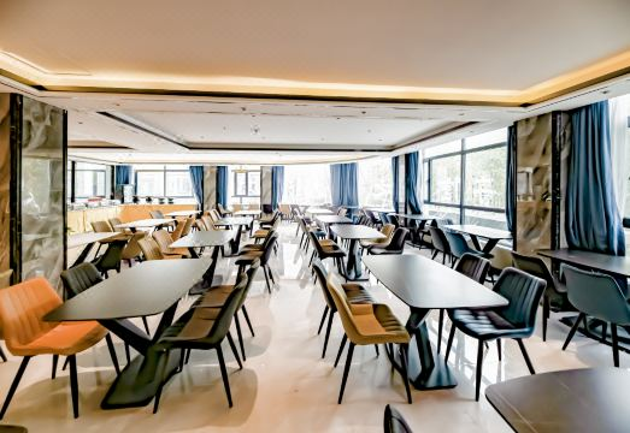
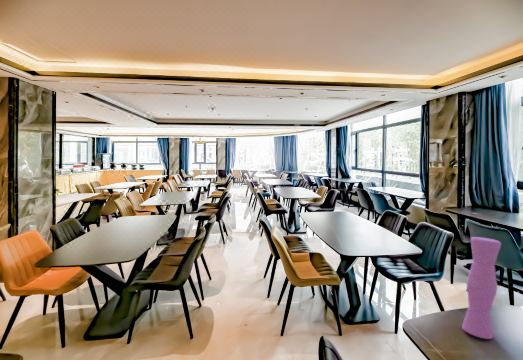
+ vase (480, 285)
